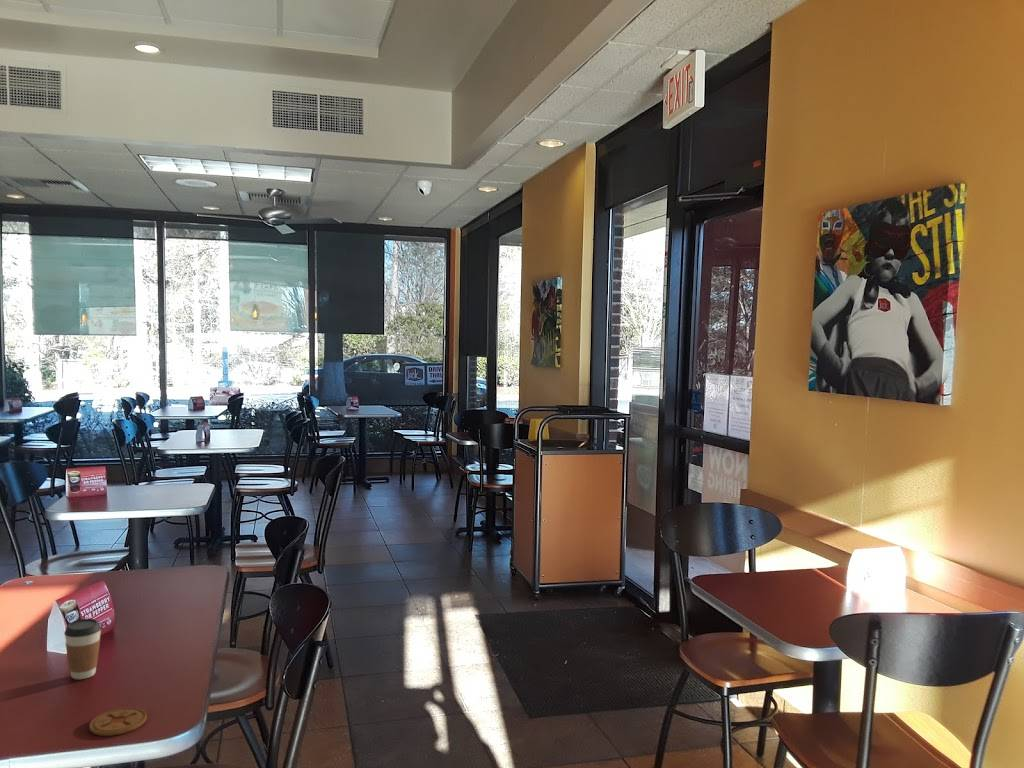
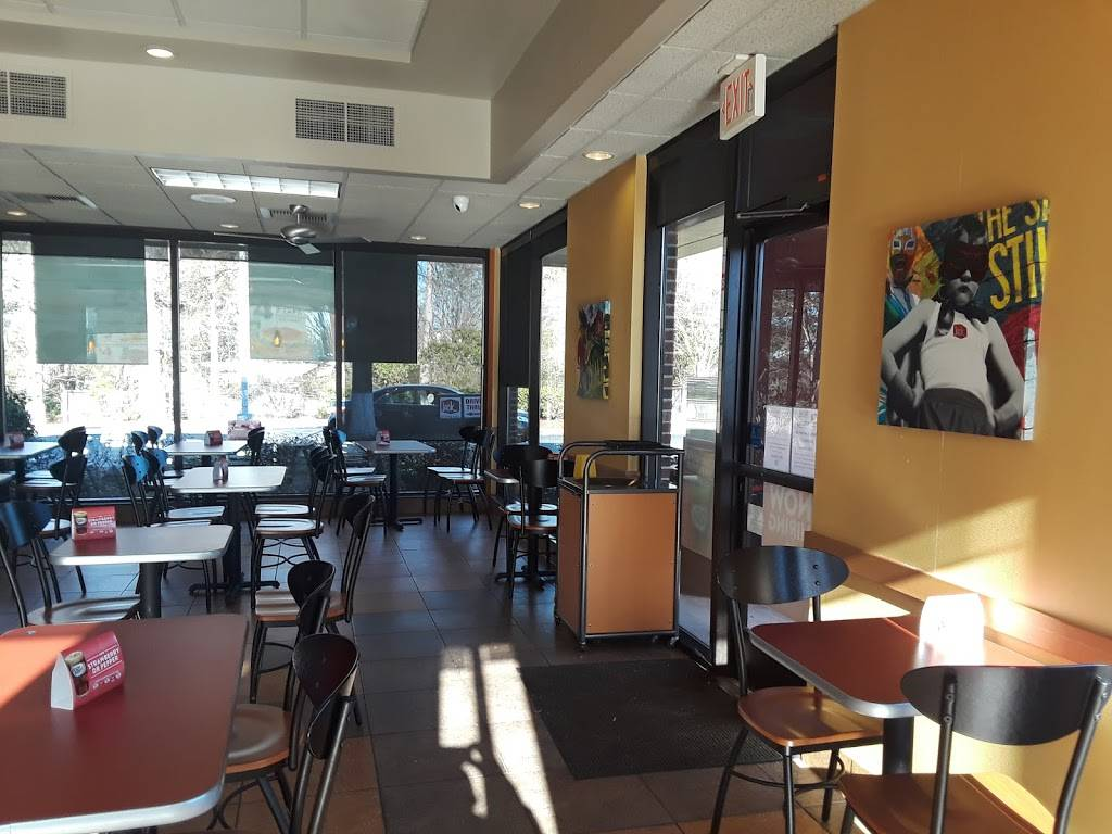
- coaster (118, 721)
- coffee cup (83, 649)
